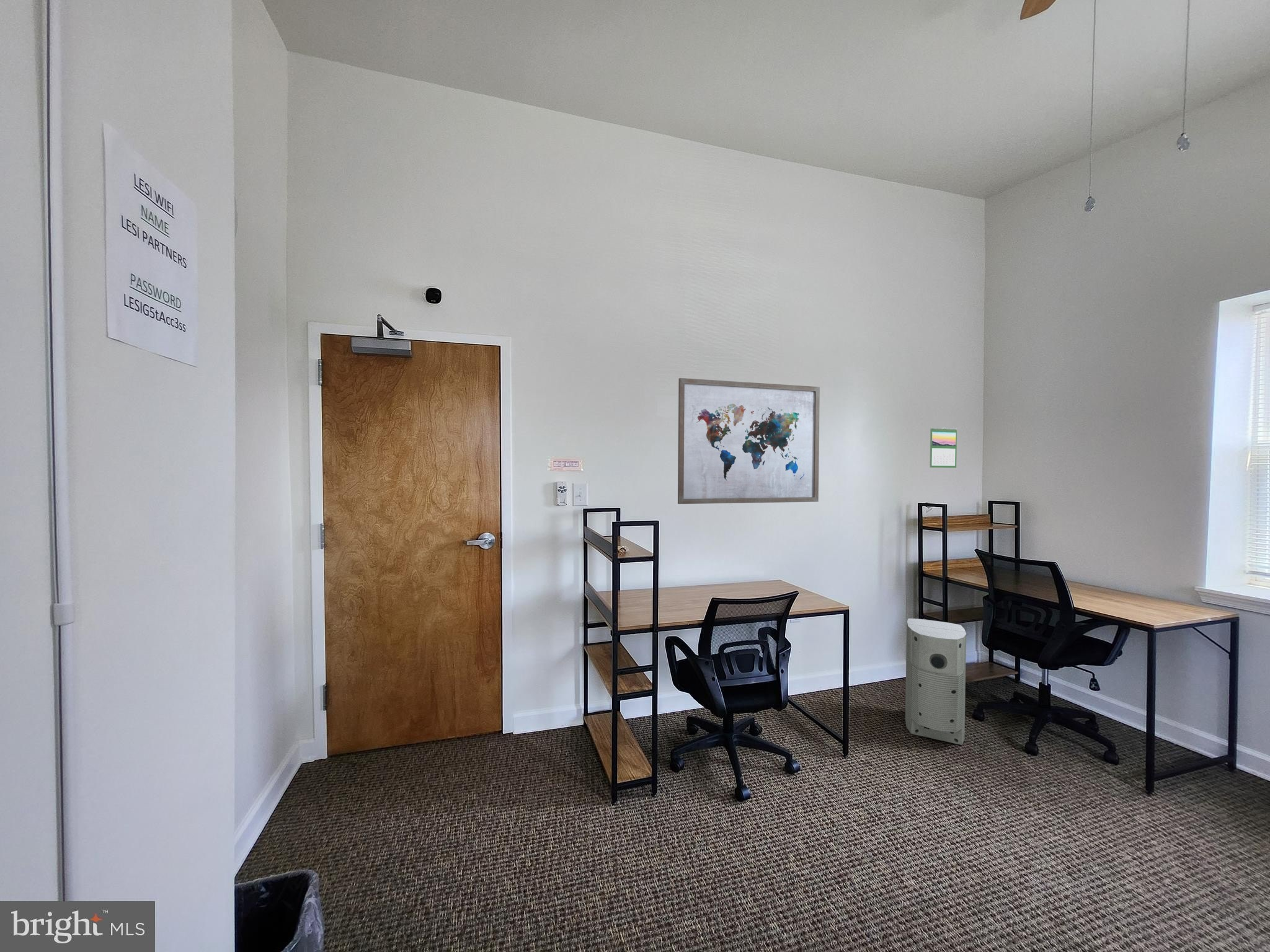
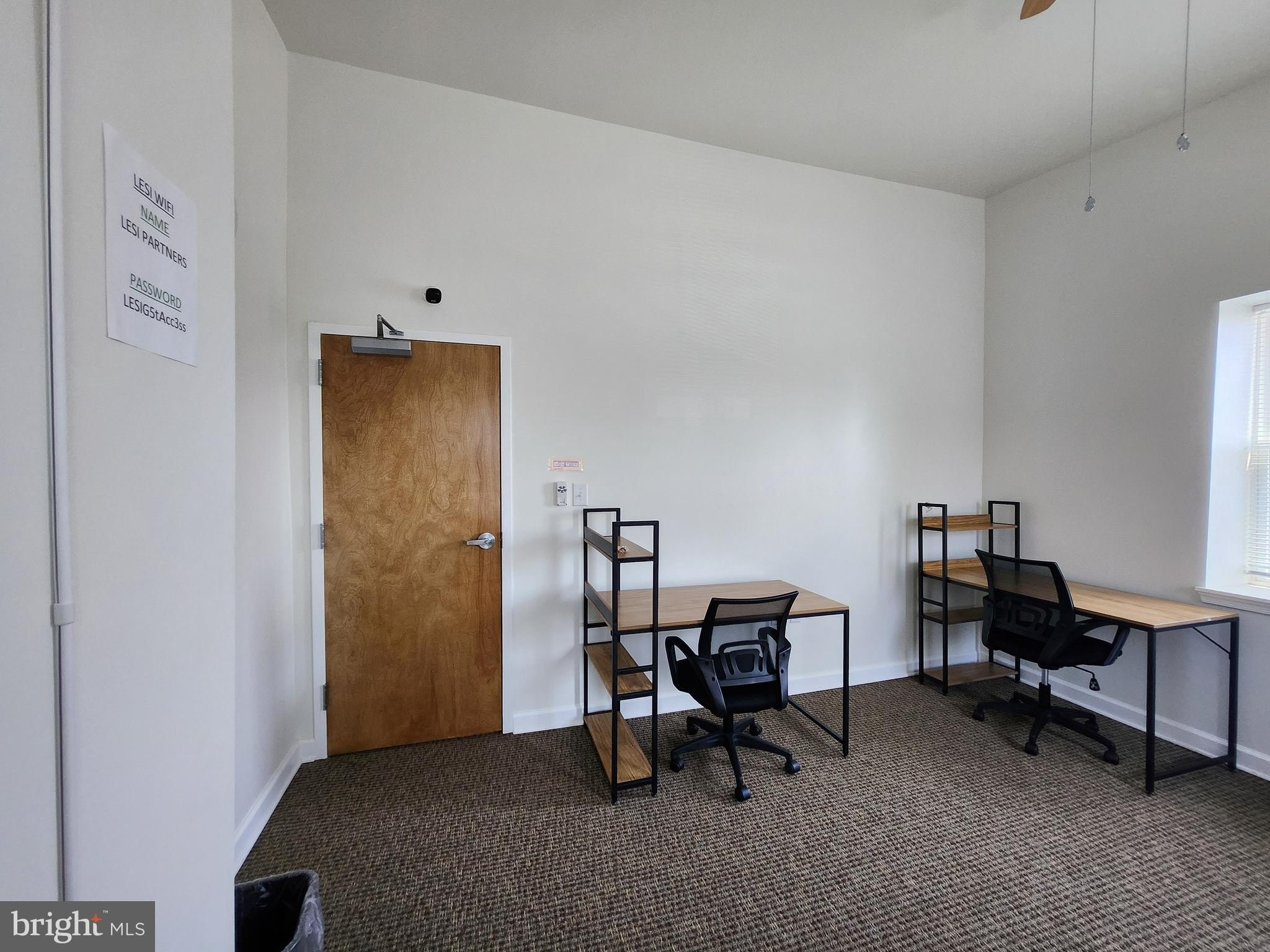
- air purifier (935, 679)
- calendar (943, 447)
- wall art (752, 443)
